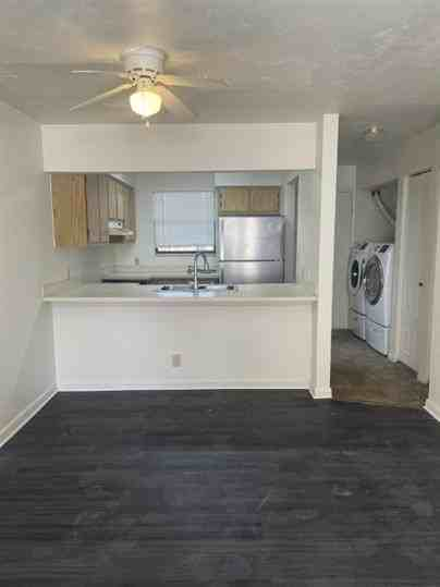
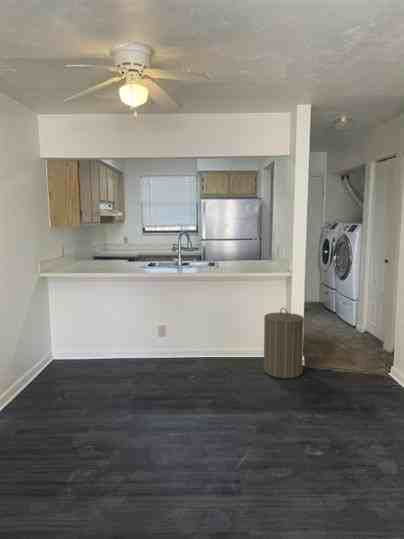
+ laundry hamper (283, 339)
